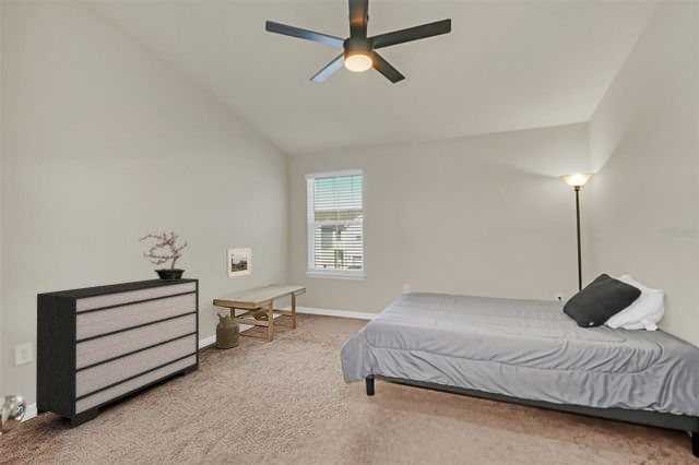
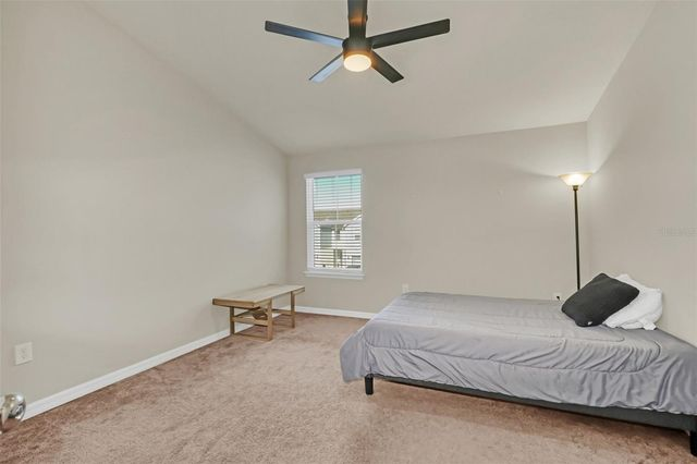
- dresser (129, 336)
- watering can (227, 326)
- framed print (238, 262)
- potted plant (162, 255)
